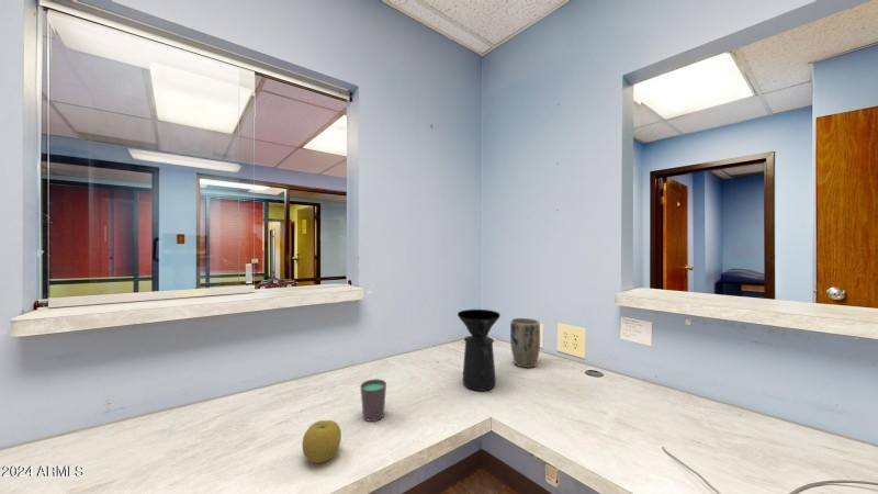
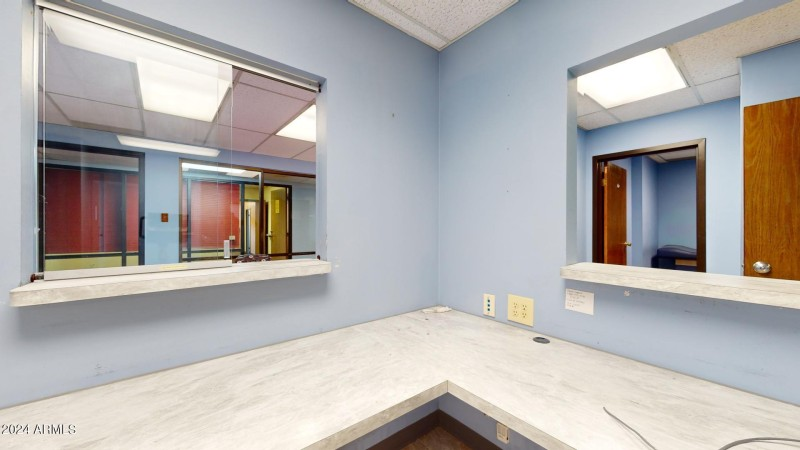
- coffee maker (479, 348)
- plant pot (525, 341)
- fruit (322, 439)
- cup (373, 400)
